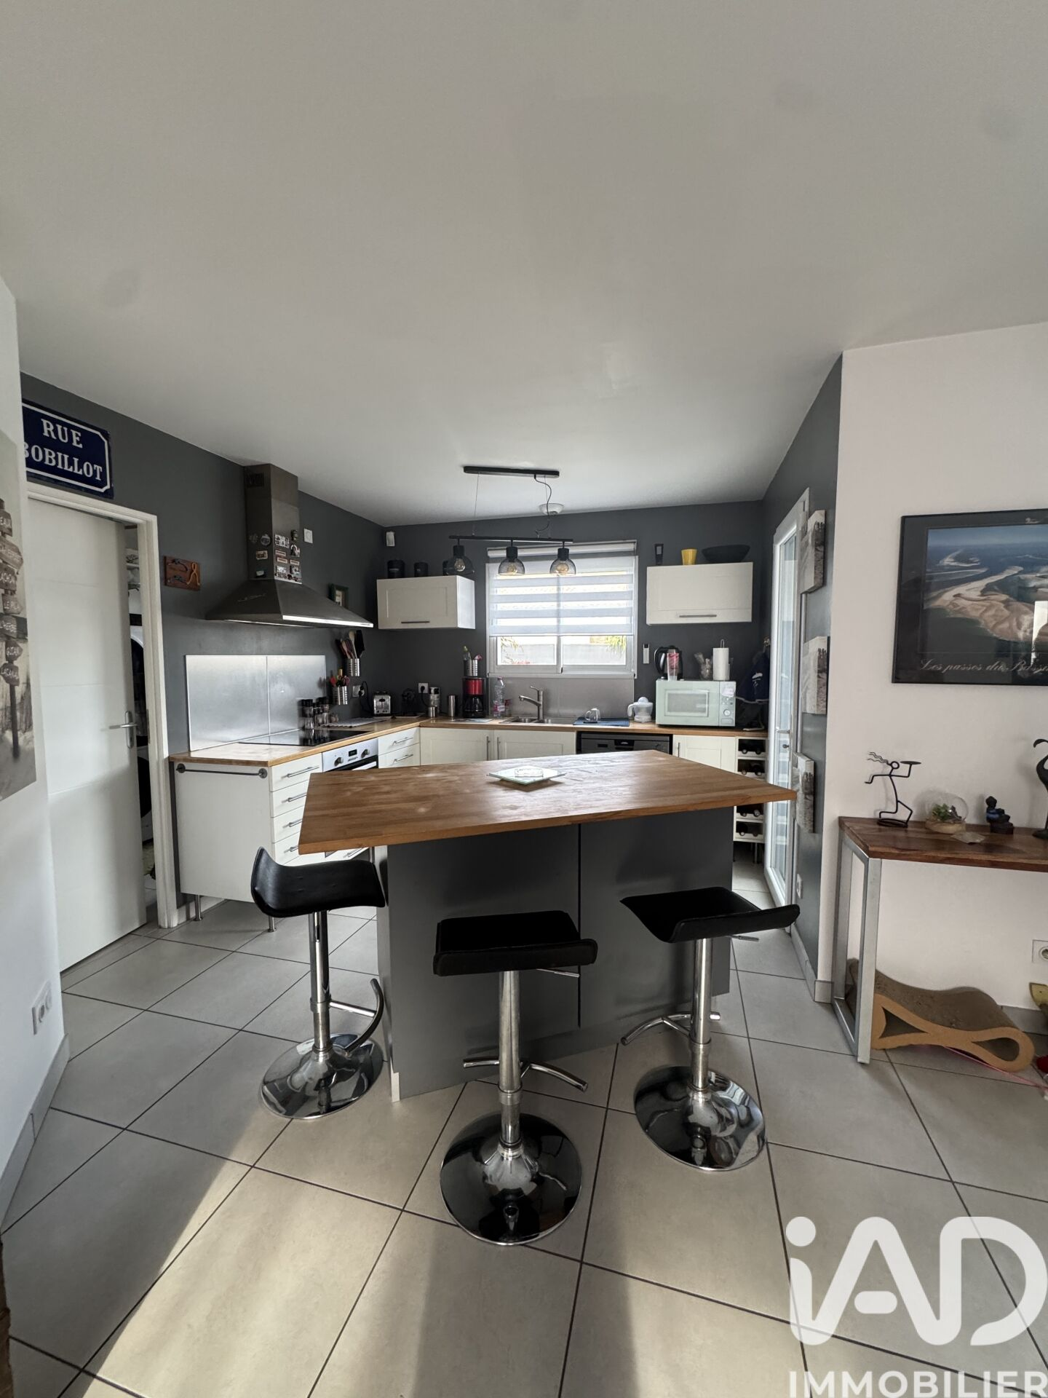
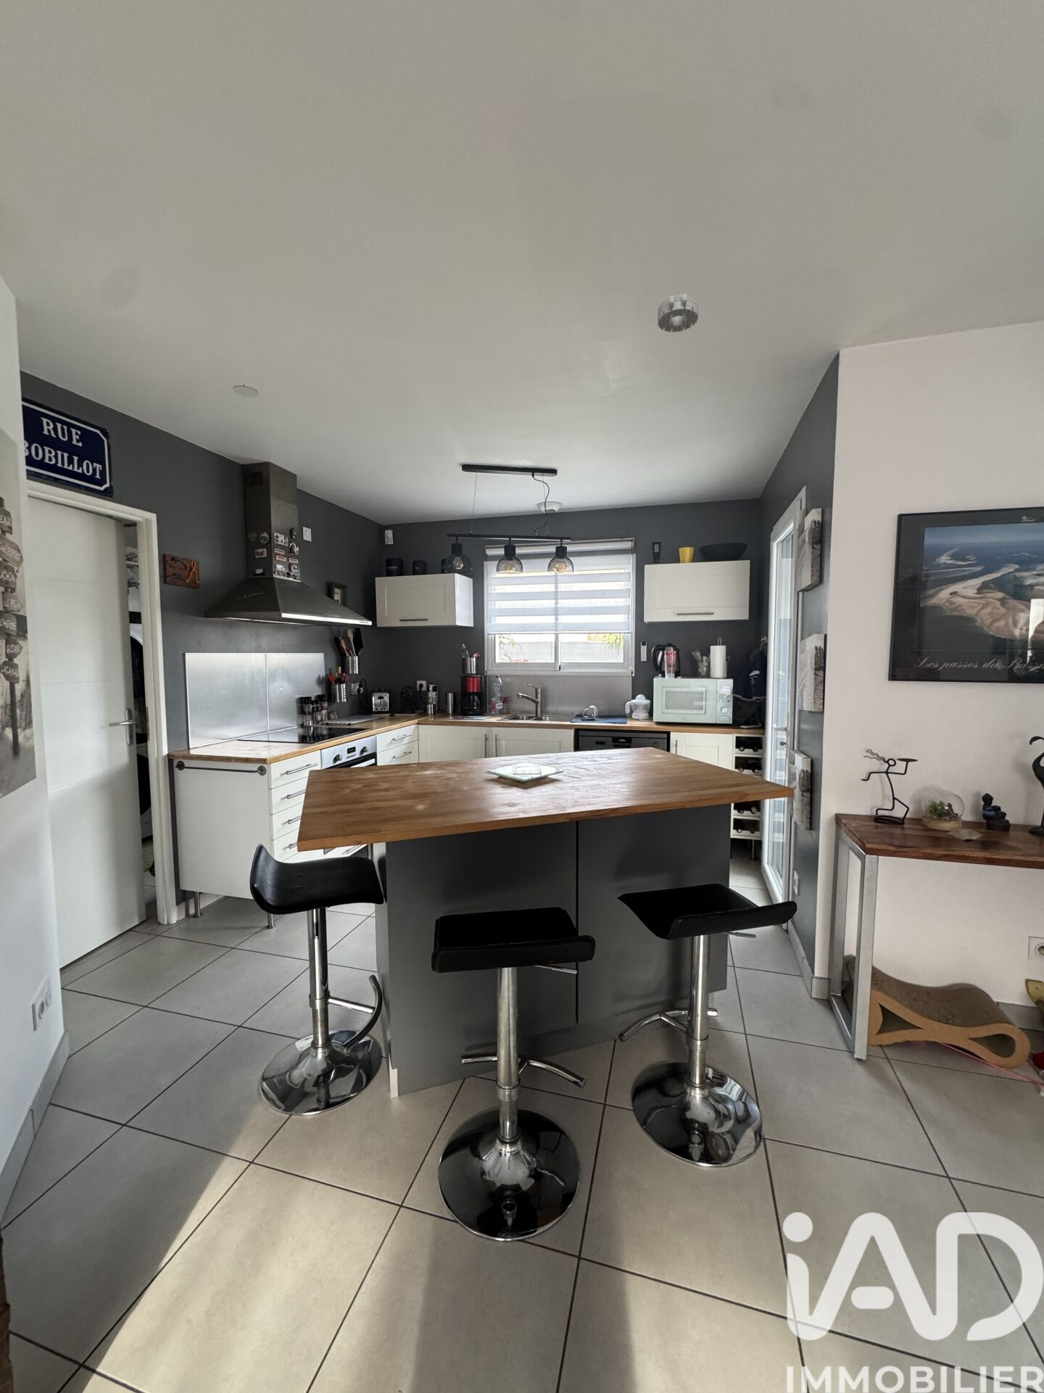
+ recessed light (245, 390)
+ smoke detector (678, 313)
